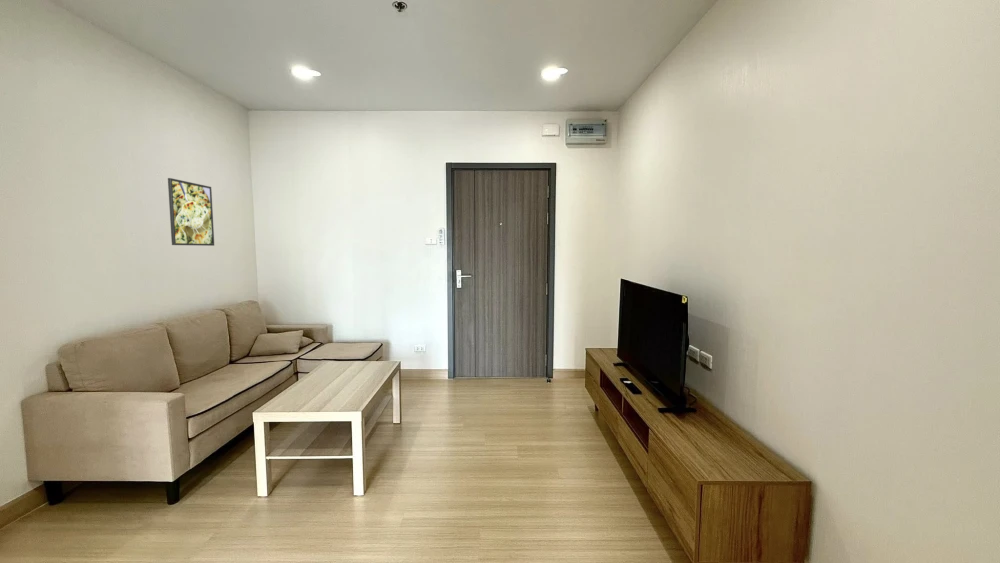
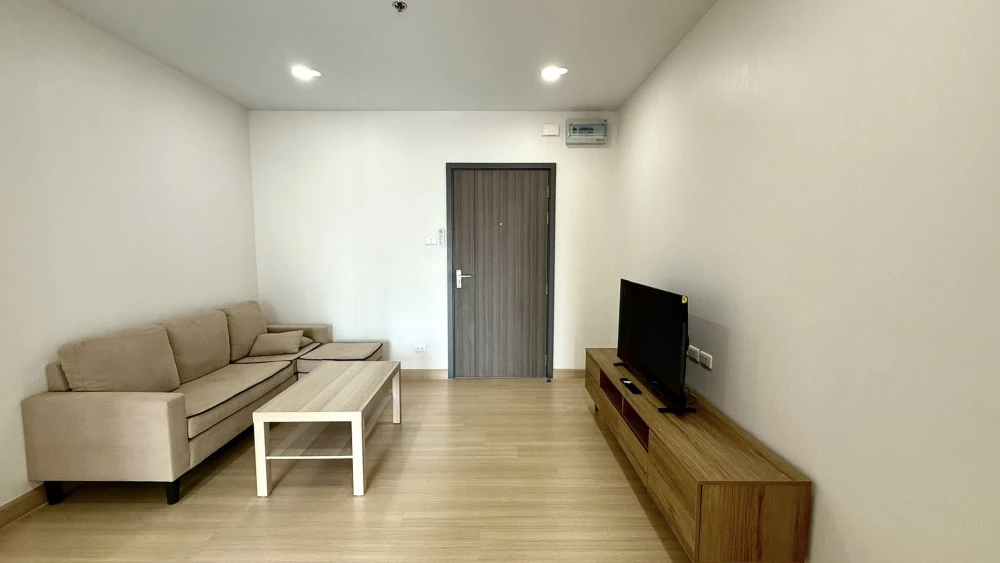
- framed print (192, 214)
